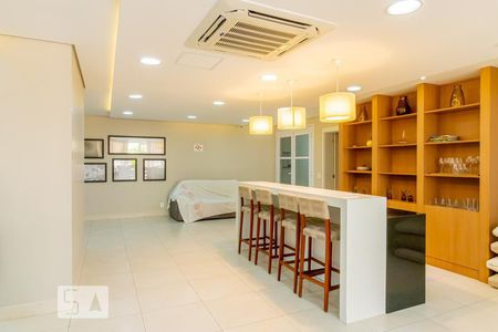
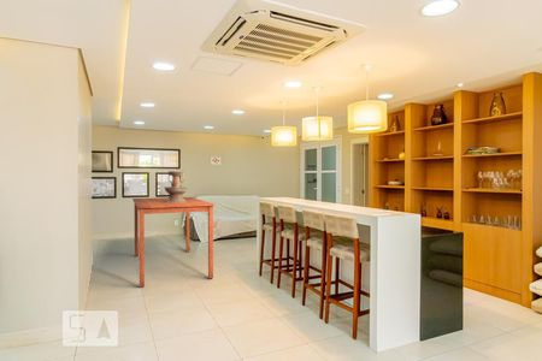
+ dining table (185, 230)
+ decorative urn (176, 185)
